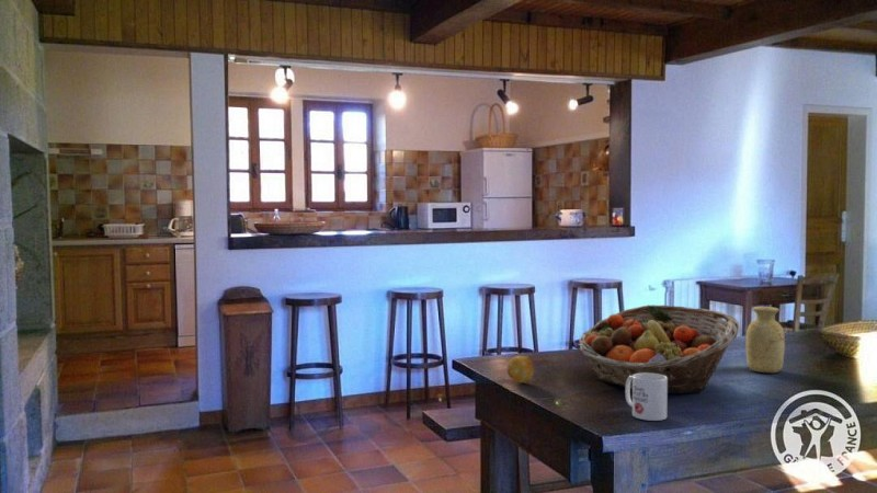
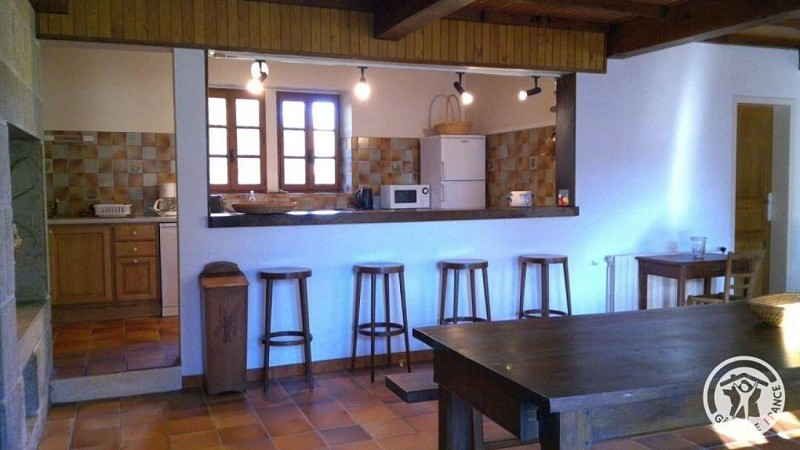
- mug (643, 394)
- fruit basket (654, 345)
- fruit (520, 369)
- vase (764, 339)
